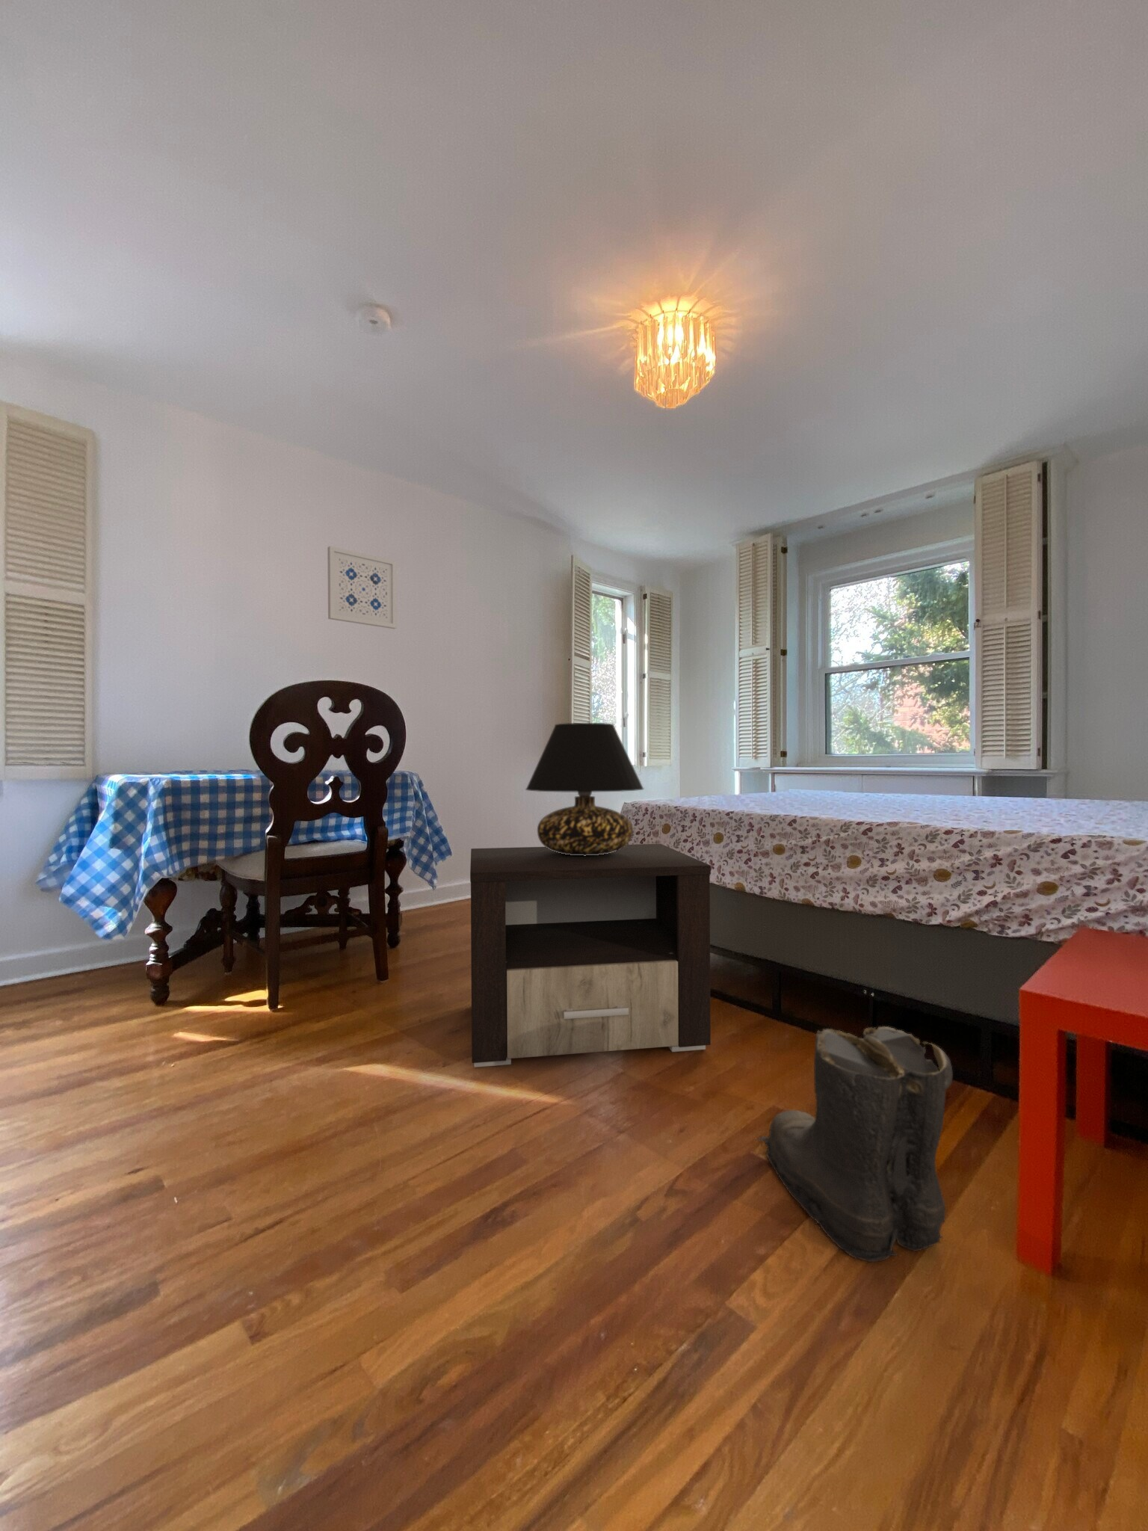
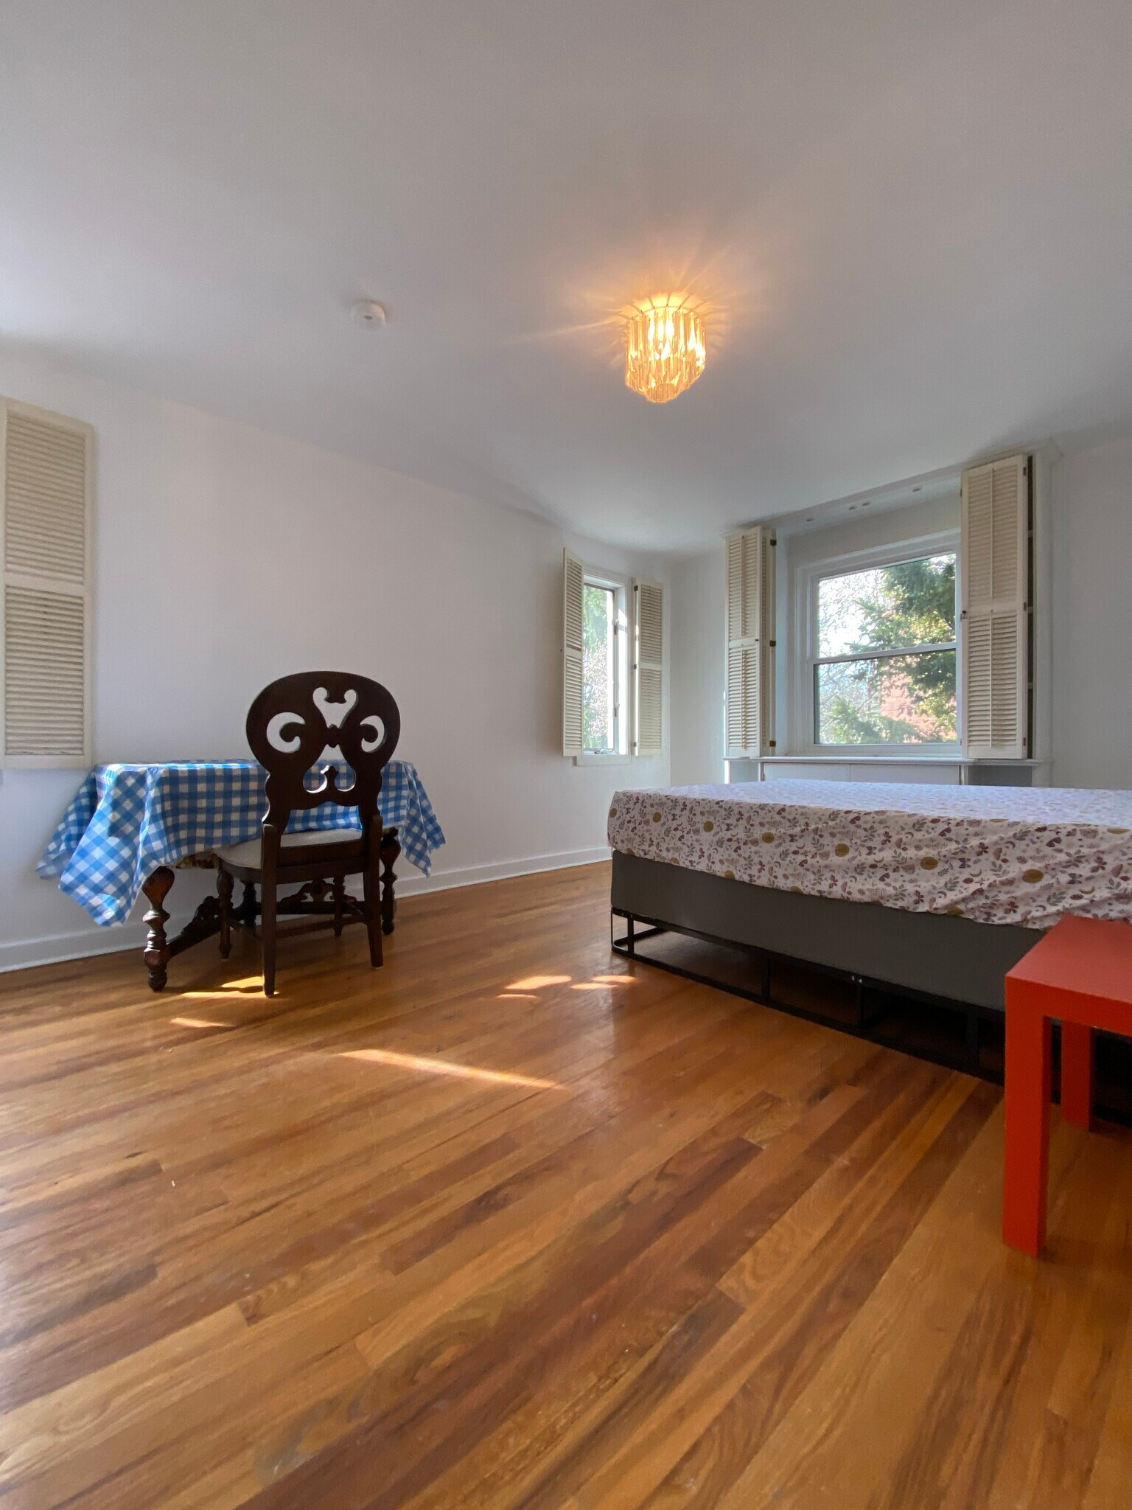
- boots (853, 1108)
- nightstand (580, 942)
- table lamp (585, 788)
- wall art (363, 588)
